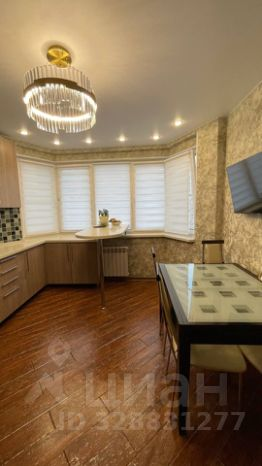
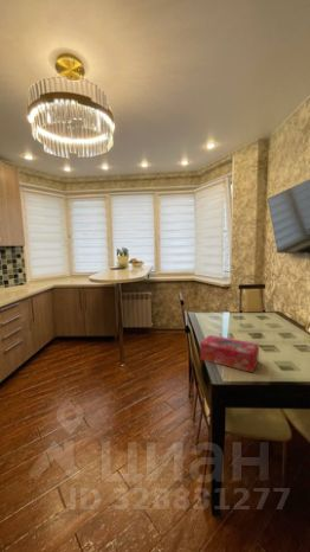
+ tissue box (228, 352)
